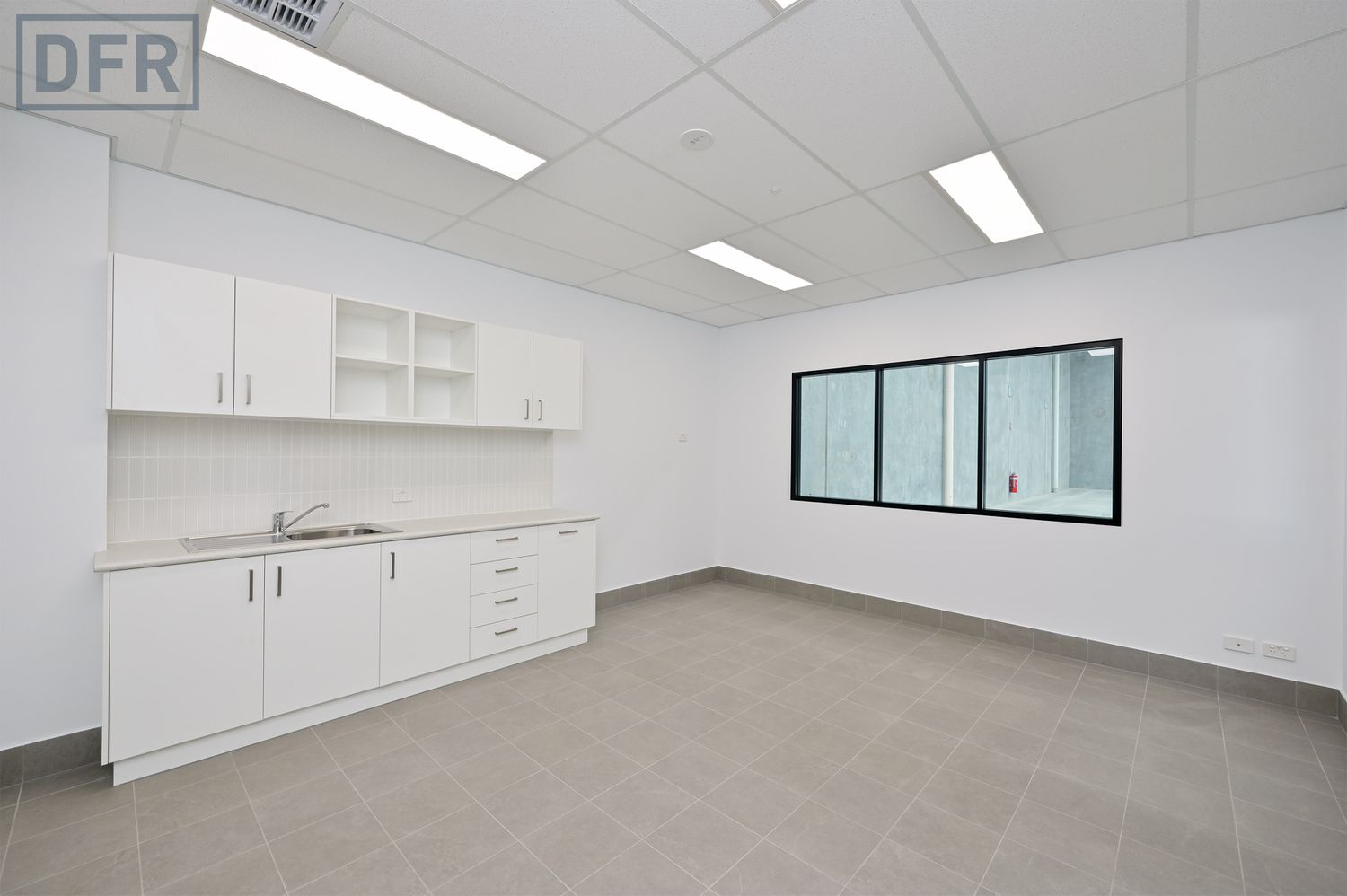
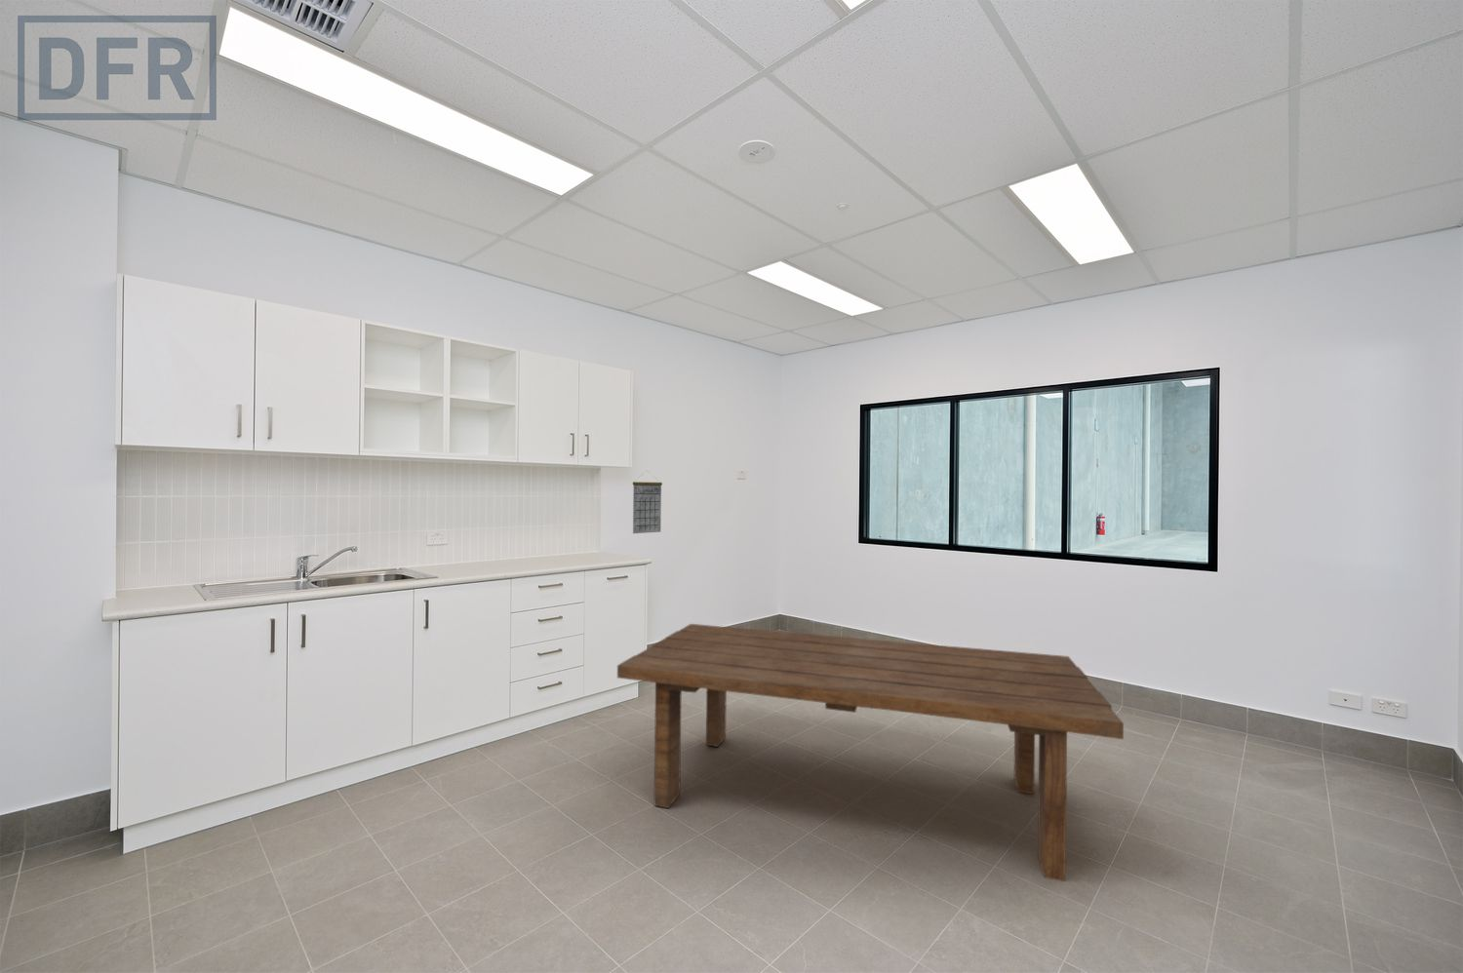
+ calendar (646, 501)
+ dining table (853, 711)
